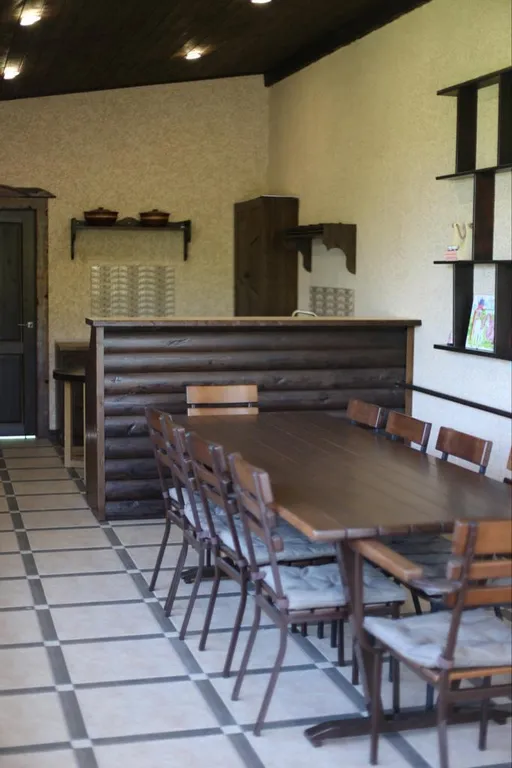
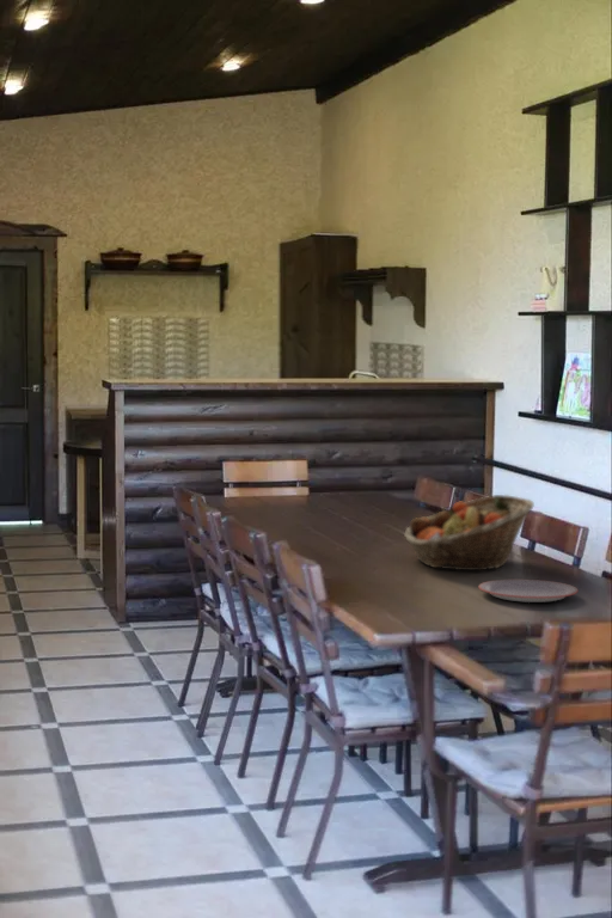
+ fruit basket (469, 530)
+ plate (527, 590)
